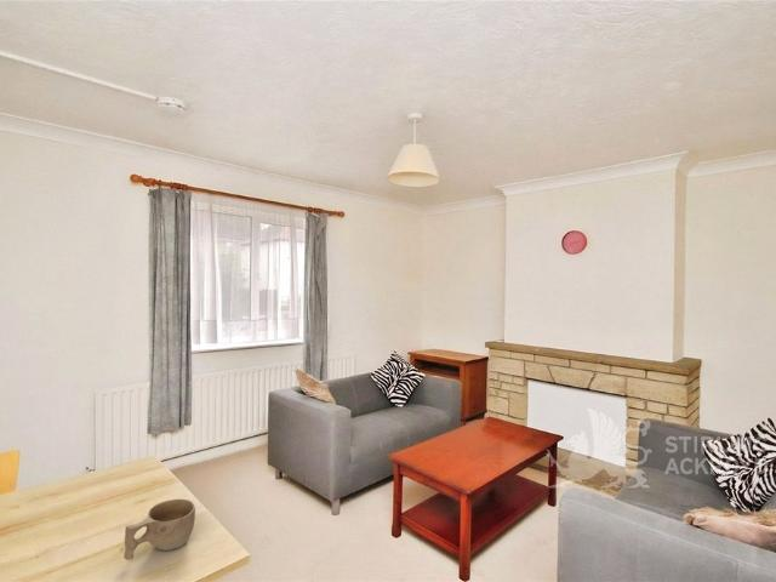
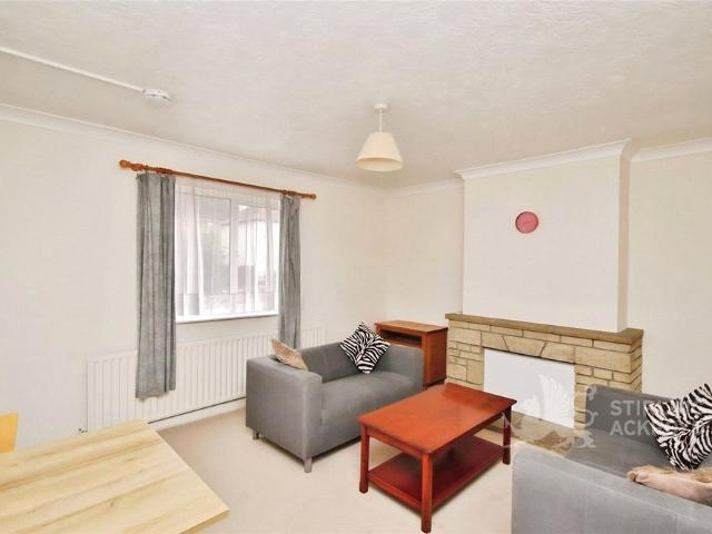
- cup (160, 530)
